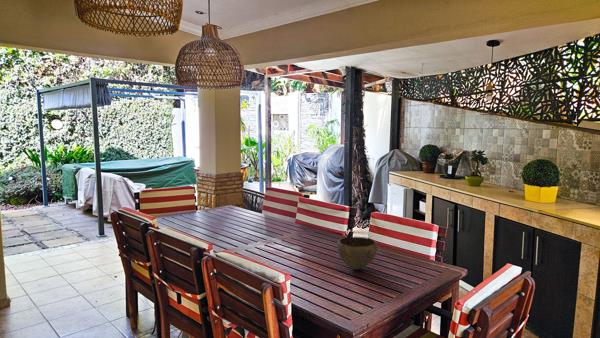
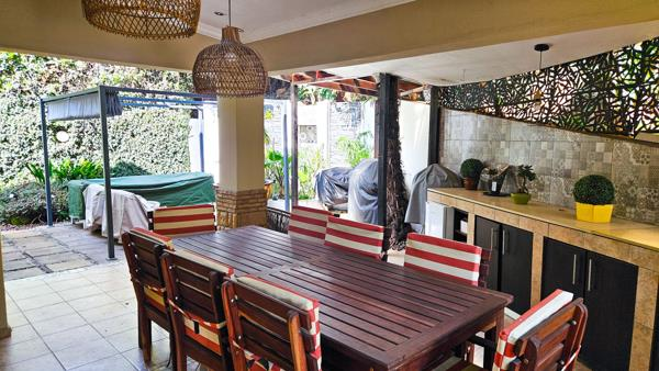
- bowl (356, 255)
